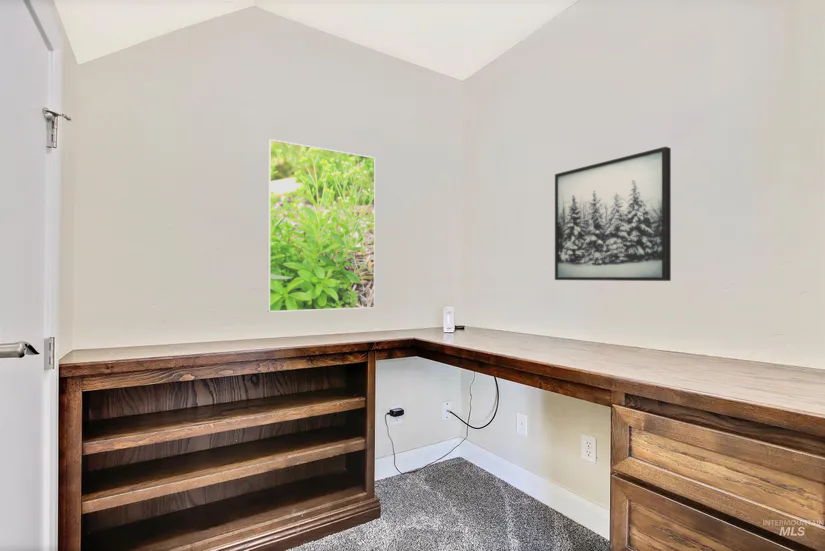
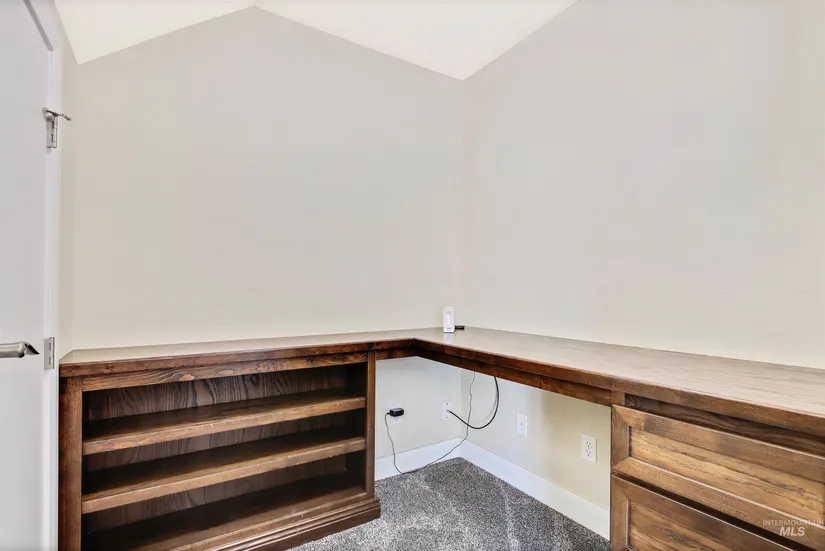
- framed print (324, 229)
- wall art (606, 221)
